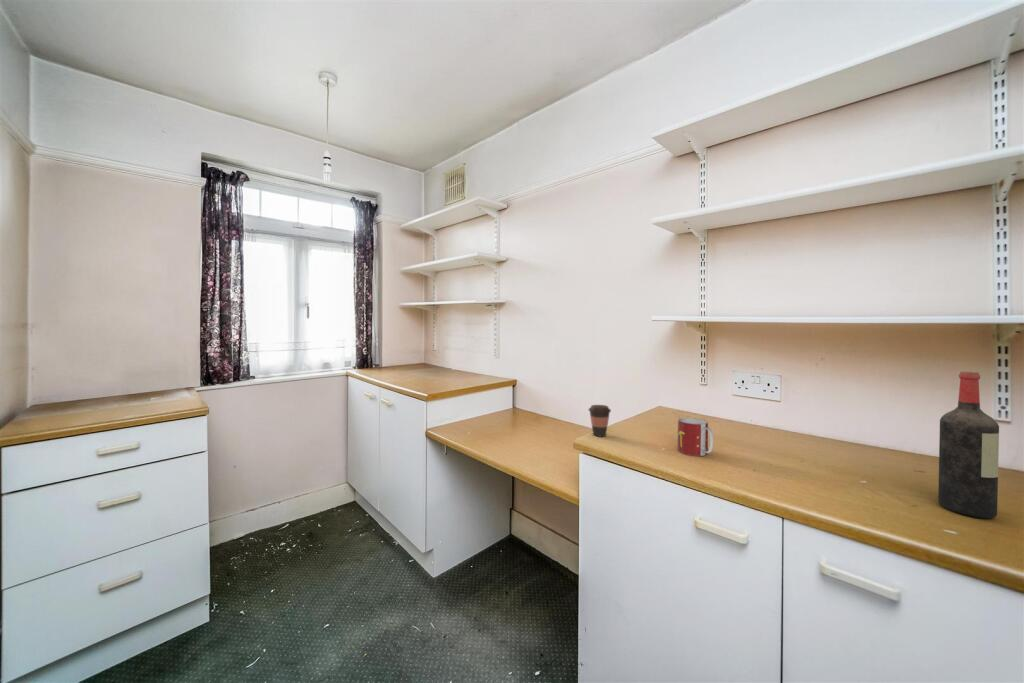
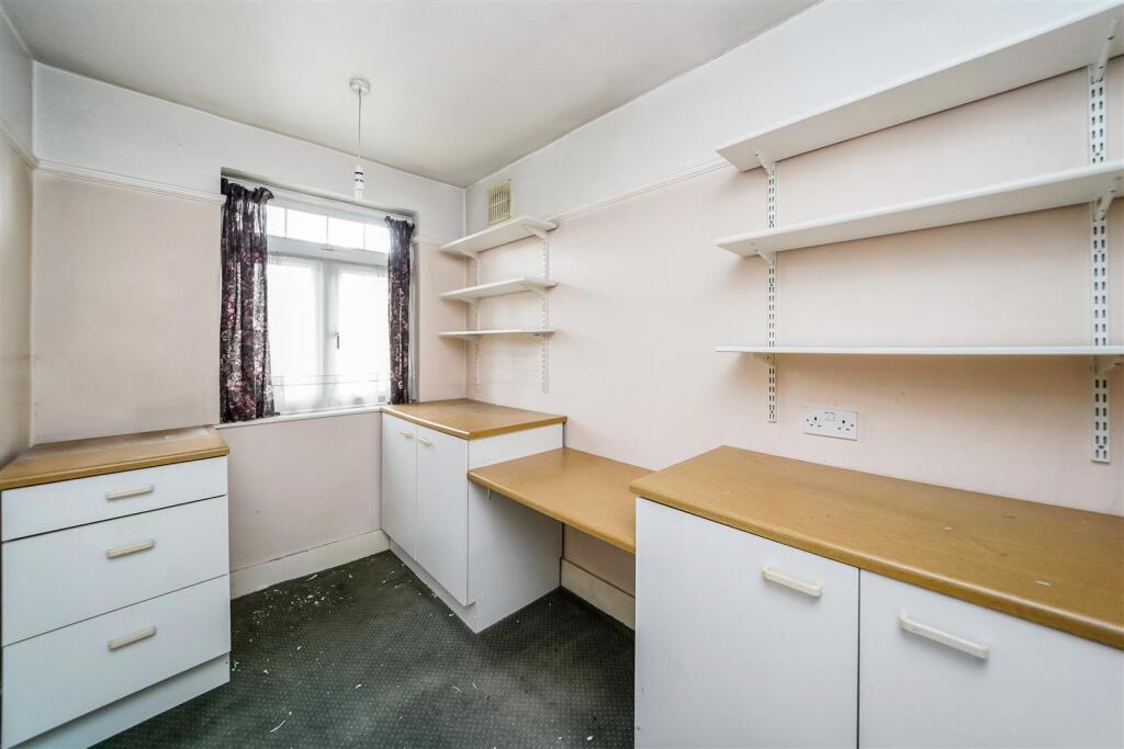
- coffee cup (599, 420)
- mug (696, 437)
- wine bottle (968, 441)
